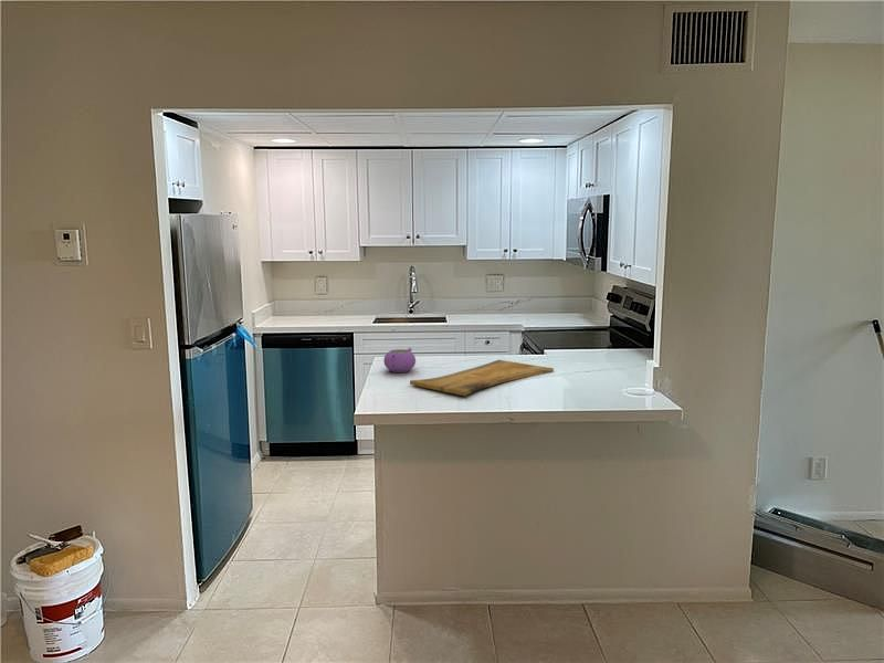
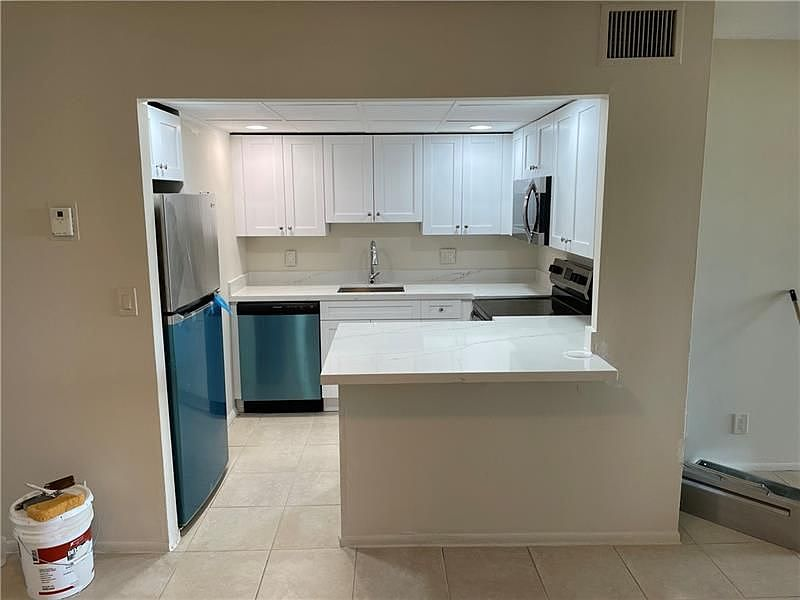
- cutting board (484, 376)
- teapot (400, 360)
